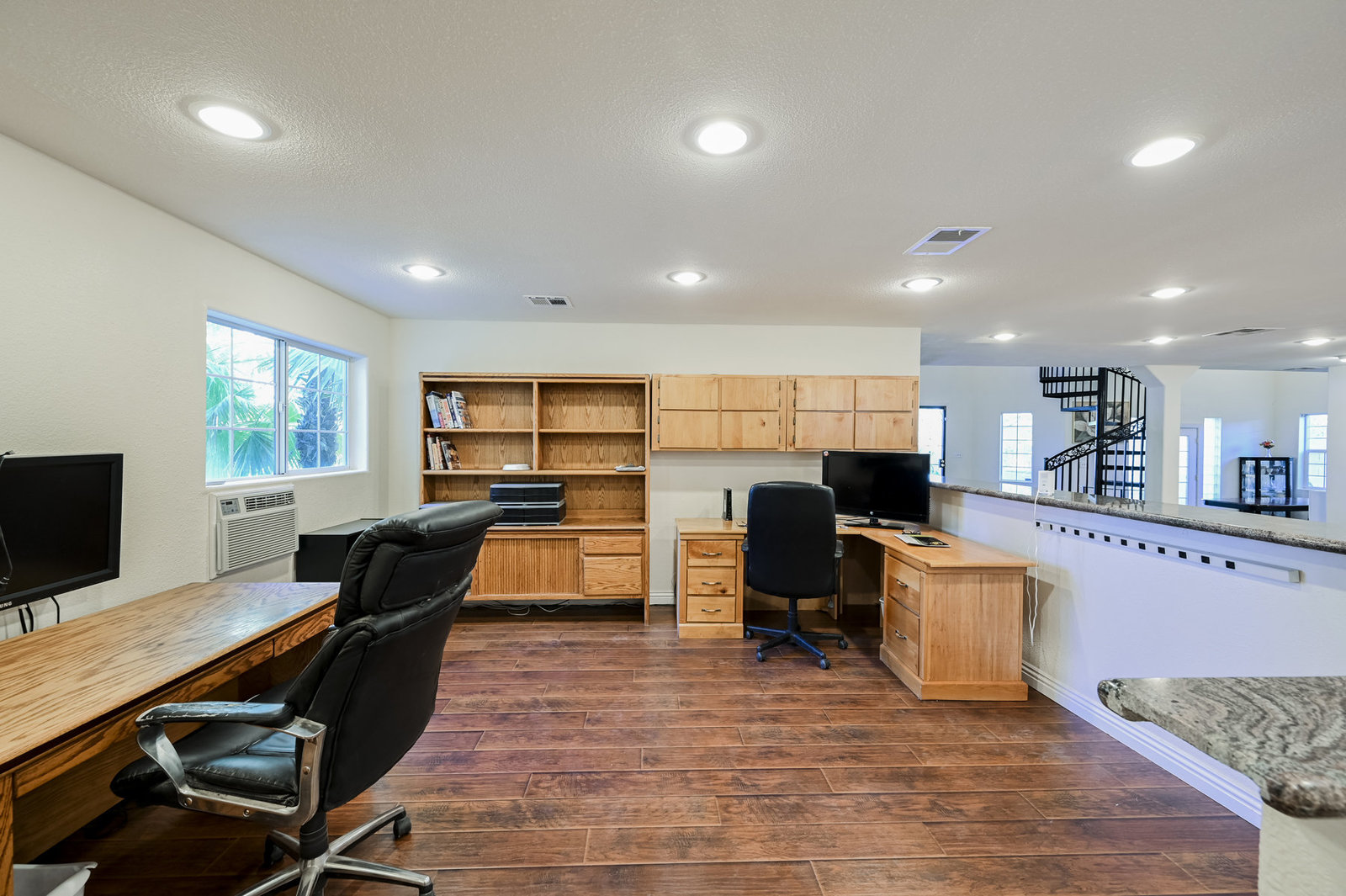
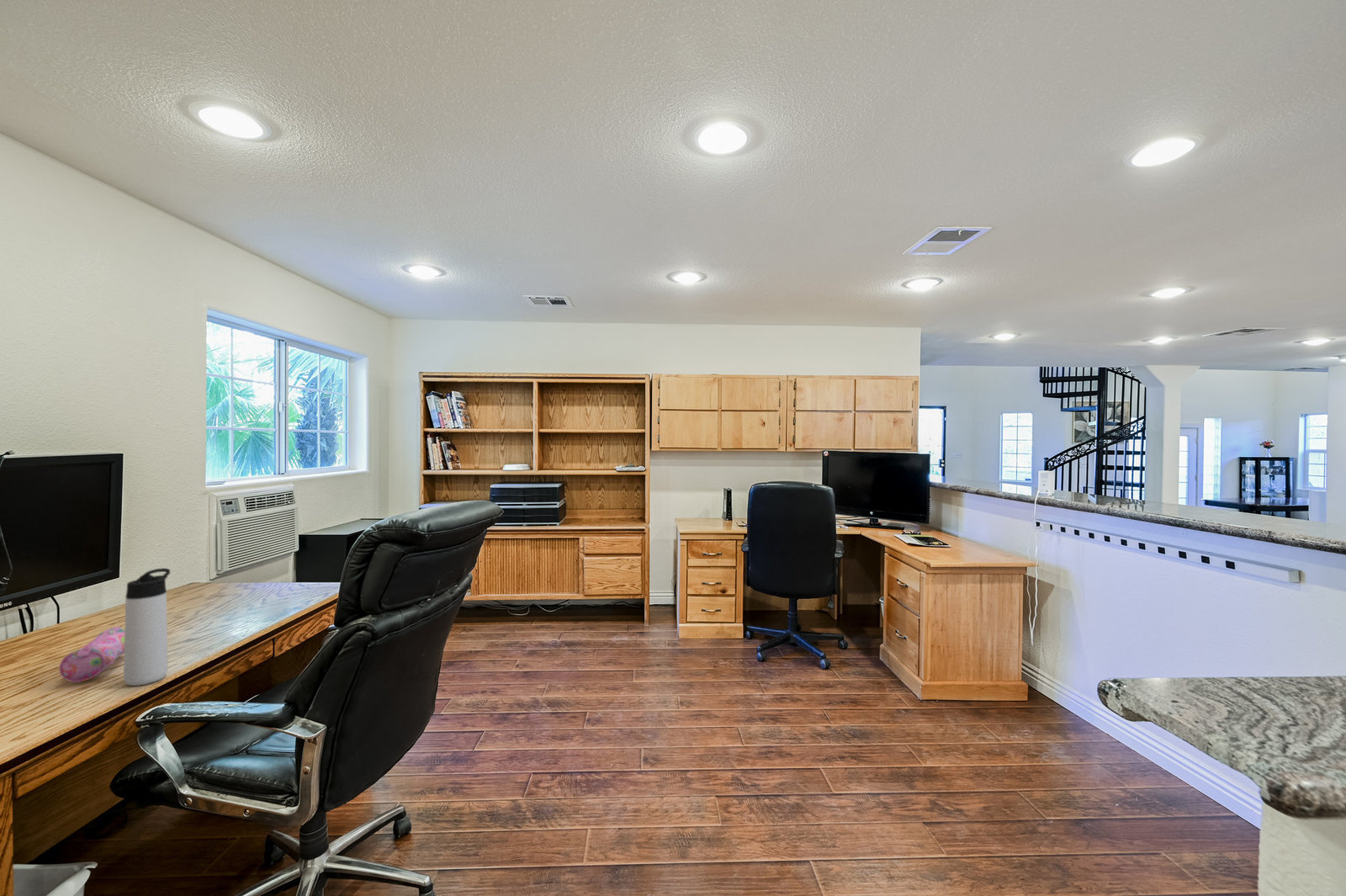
+ thermos bottle (150, 625)
+ pencil case (98, 652)
